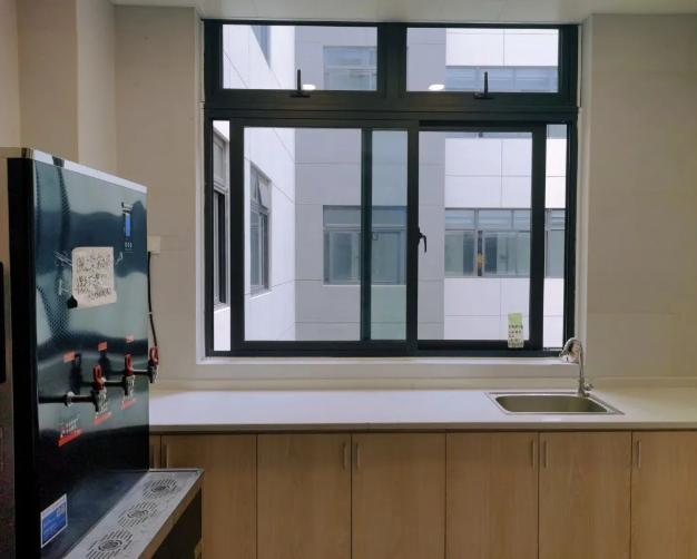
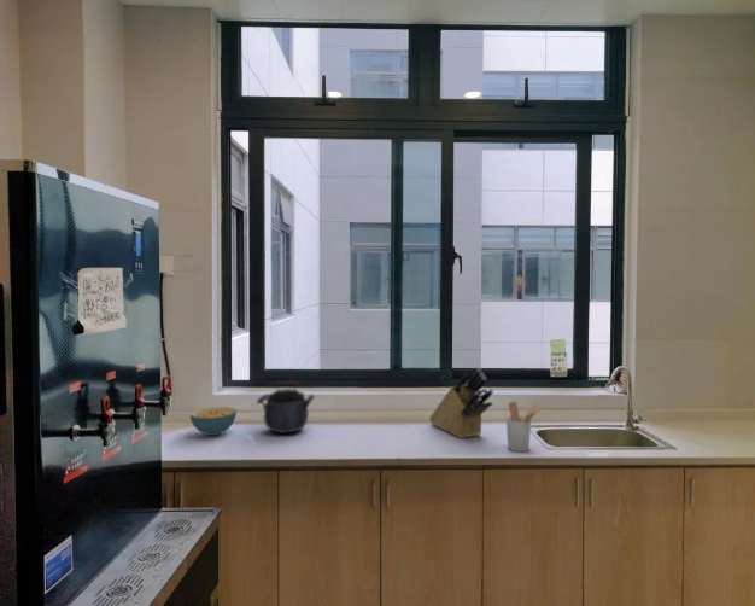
+ cereal bowl (213, 423)
+ kettle (286, 406)
+ knife block (460, 398)
+ utensil holder (523, 425)
